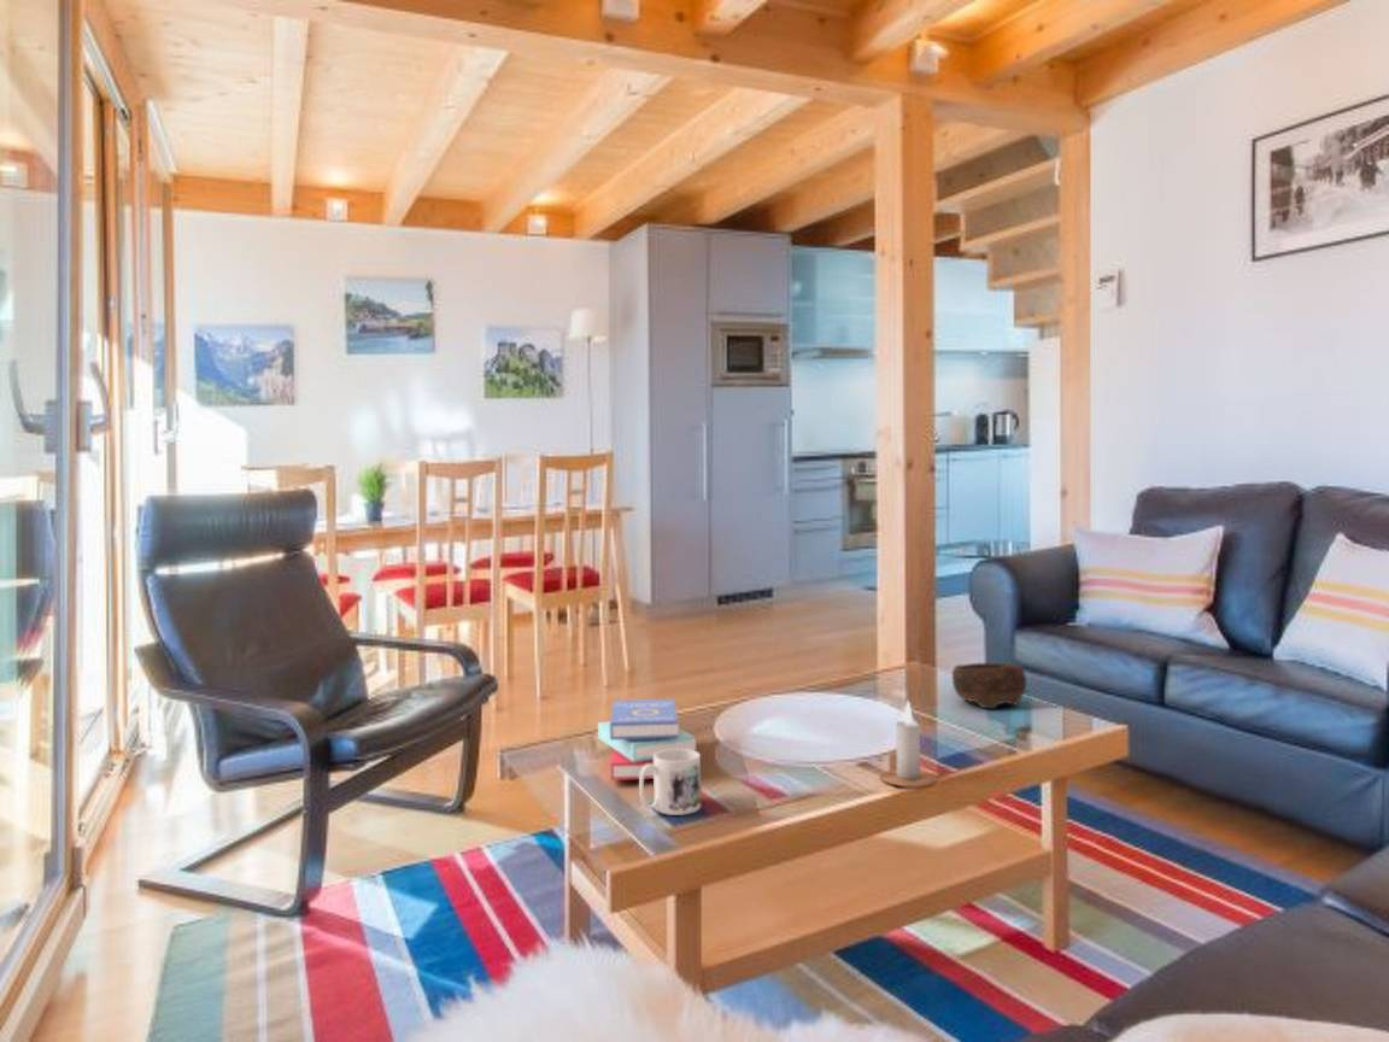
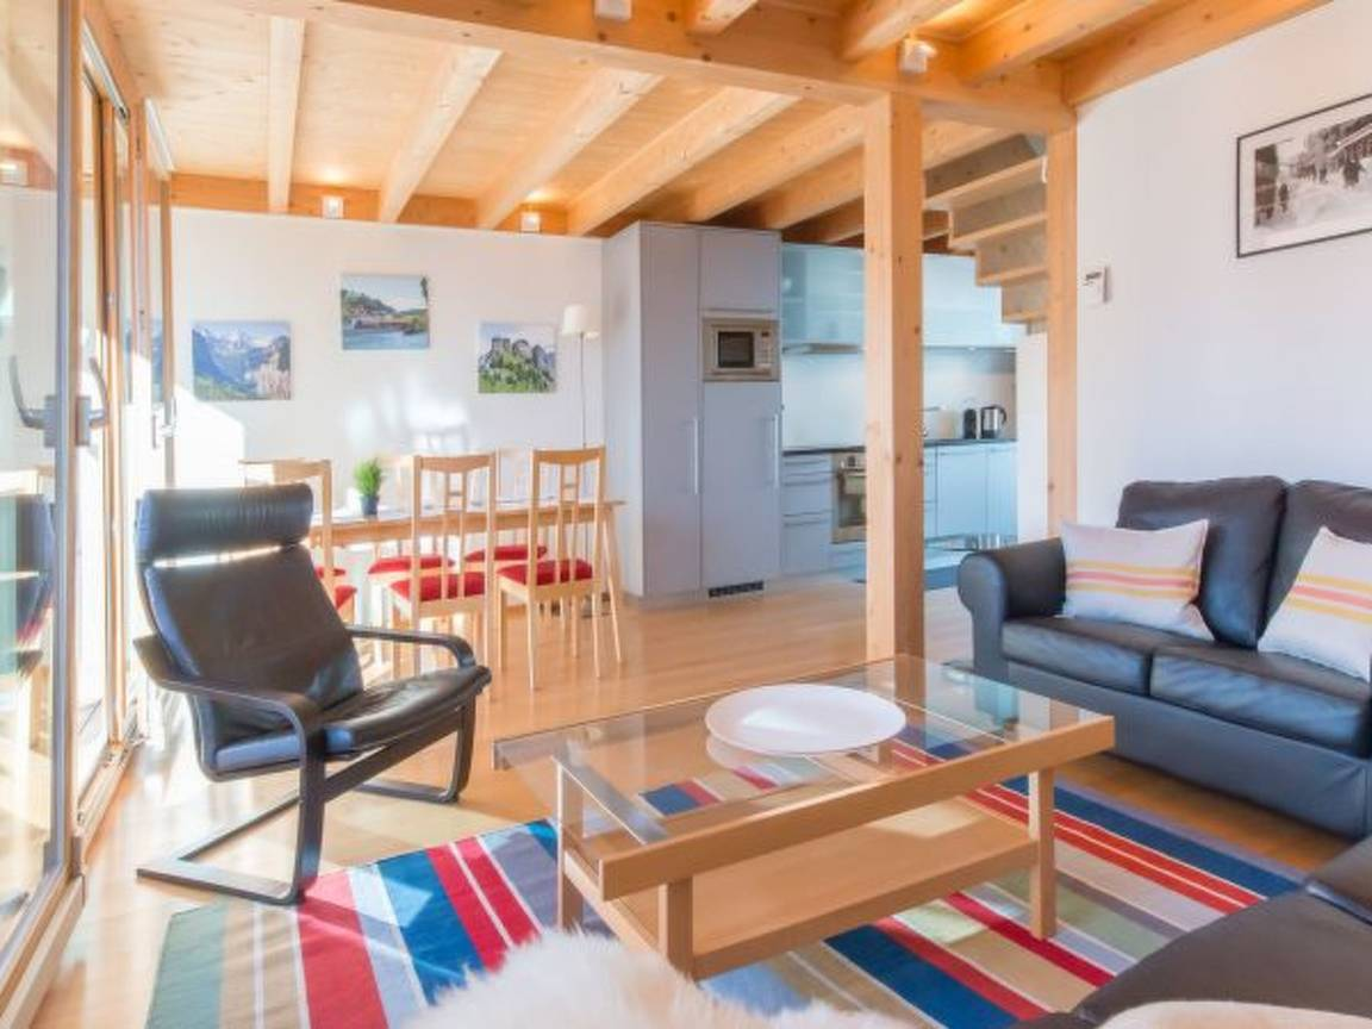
- bowl (989, 681)
- mug (669, 783)
- candle (908, 739)
- book (645, 737)
